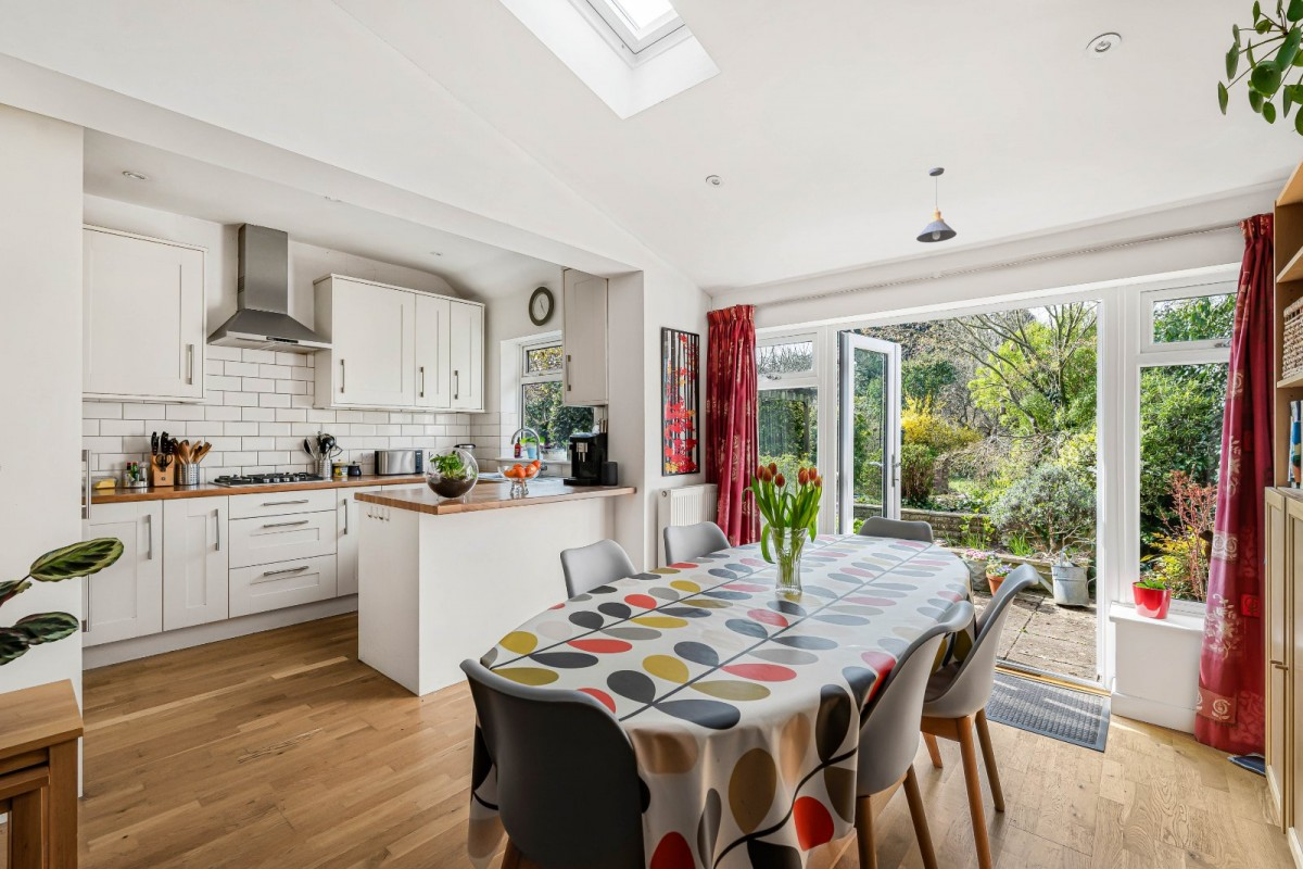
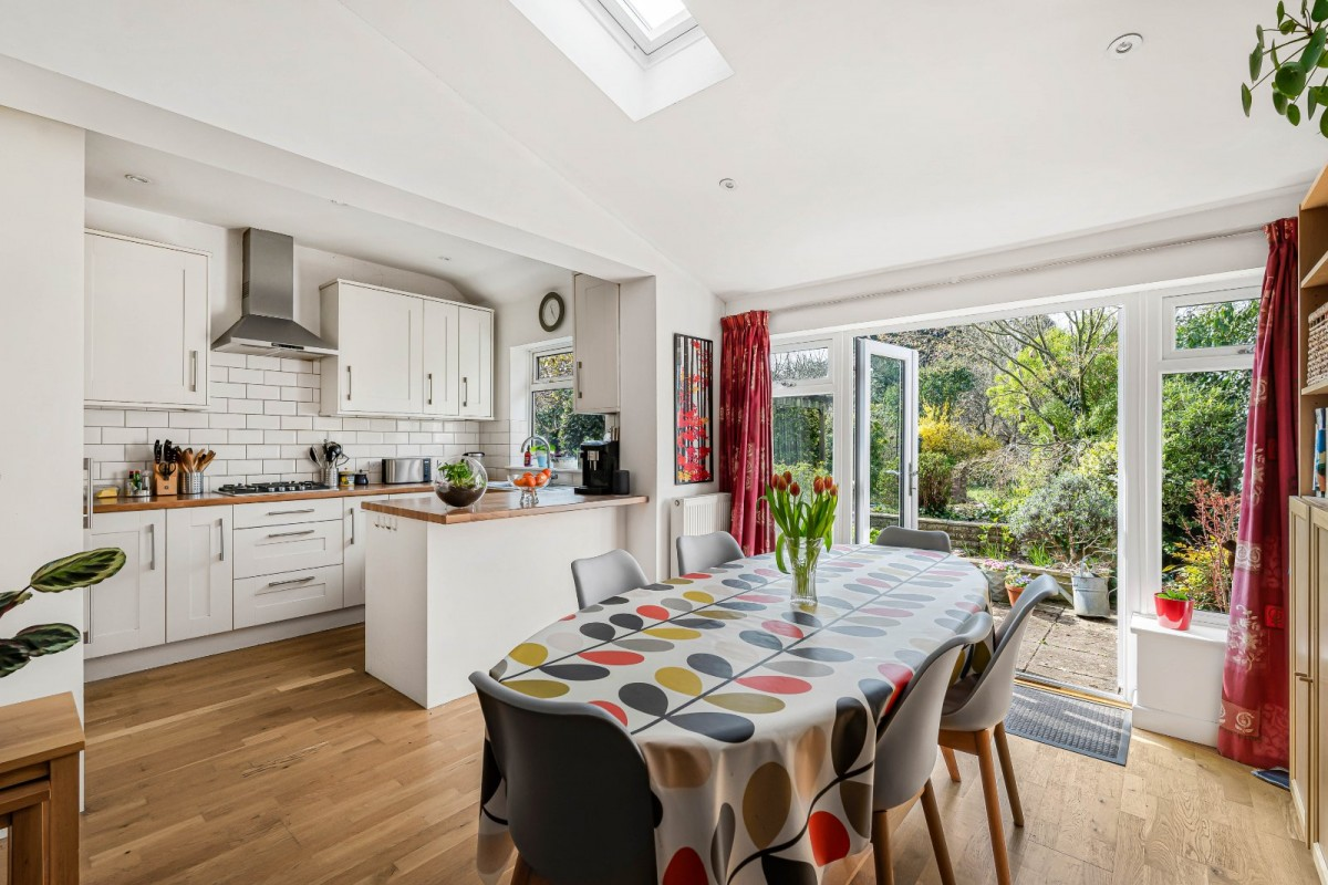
- pendant light (936, 204)
